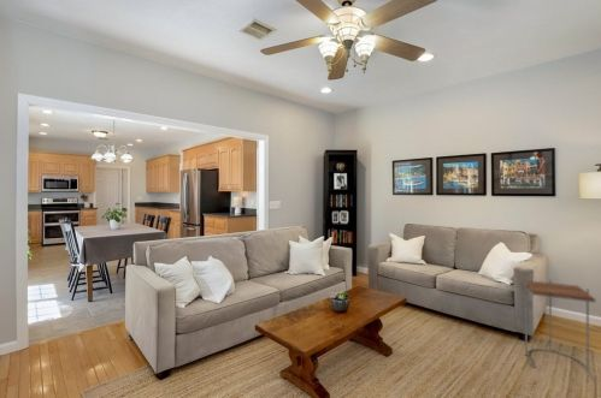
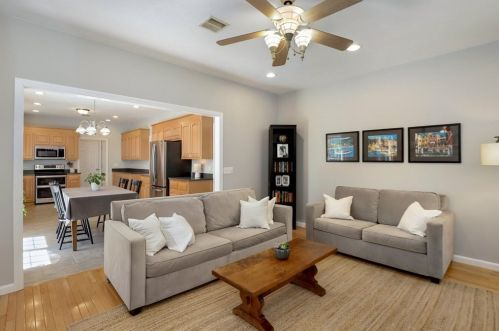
- side table (550, 322)
